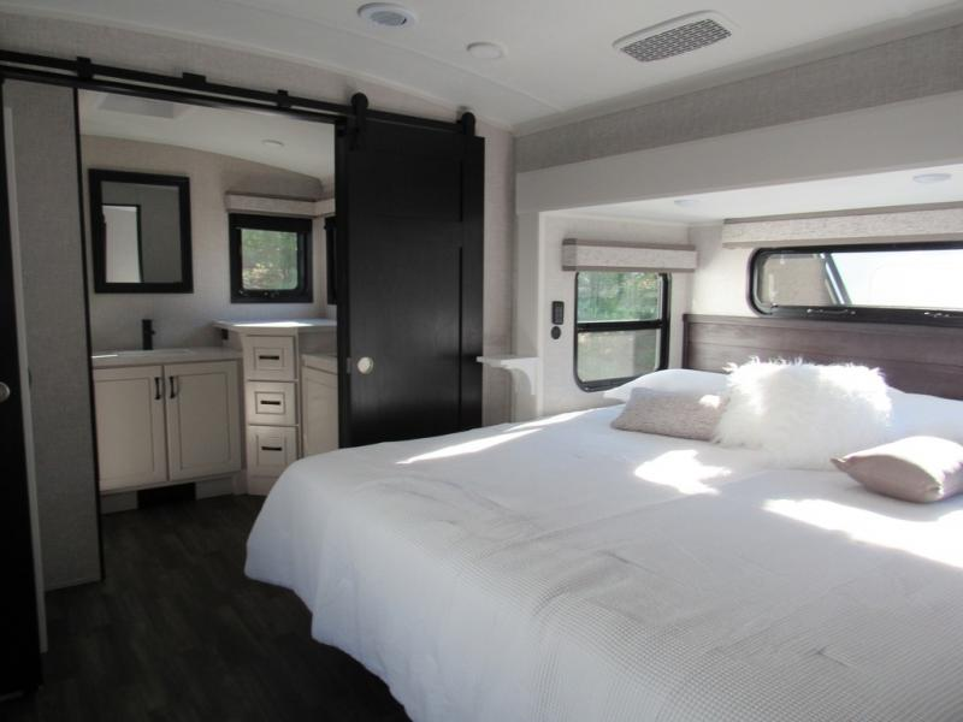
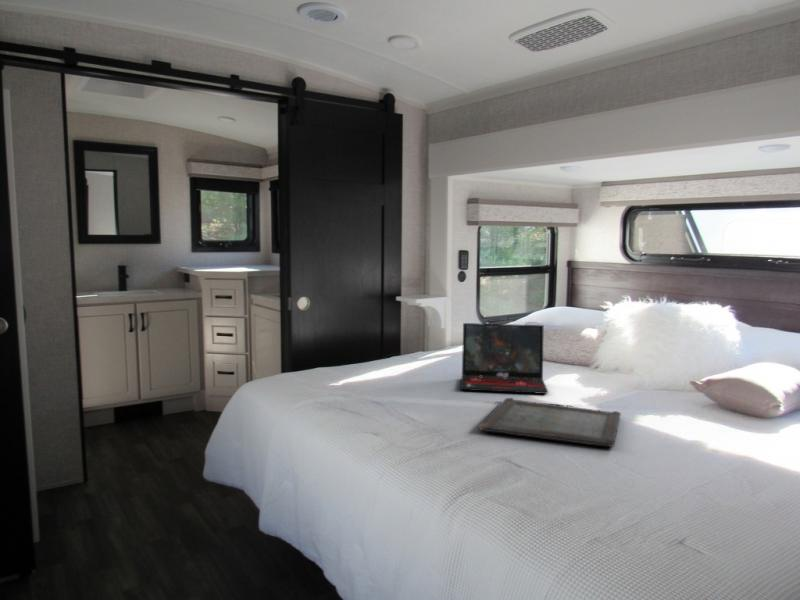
+ serving tray (552, 420)
+ laptop (503, 356)
